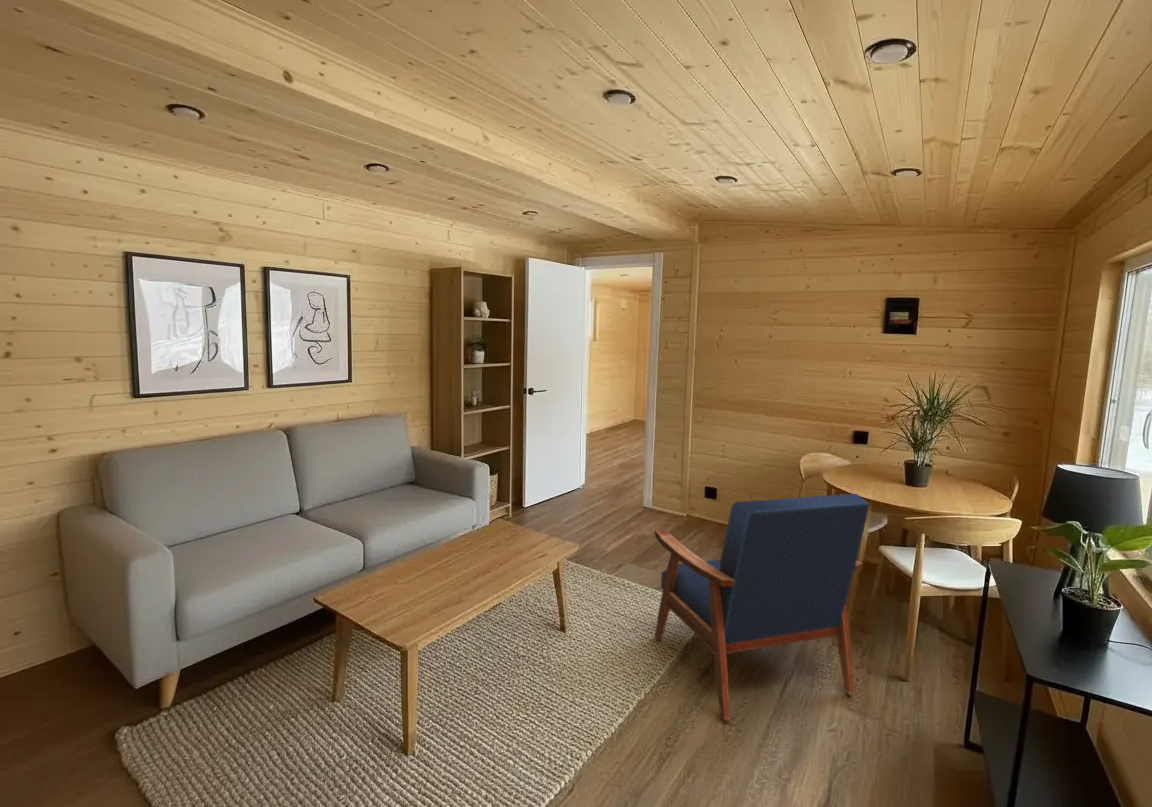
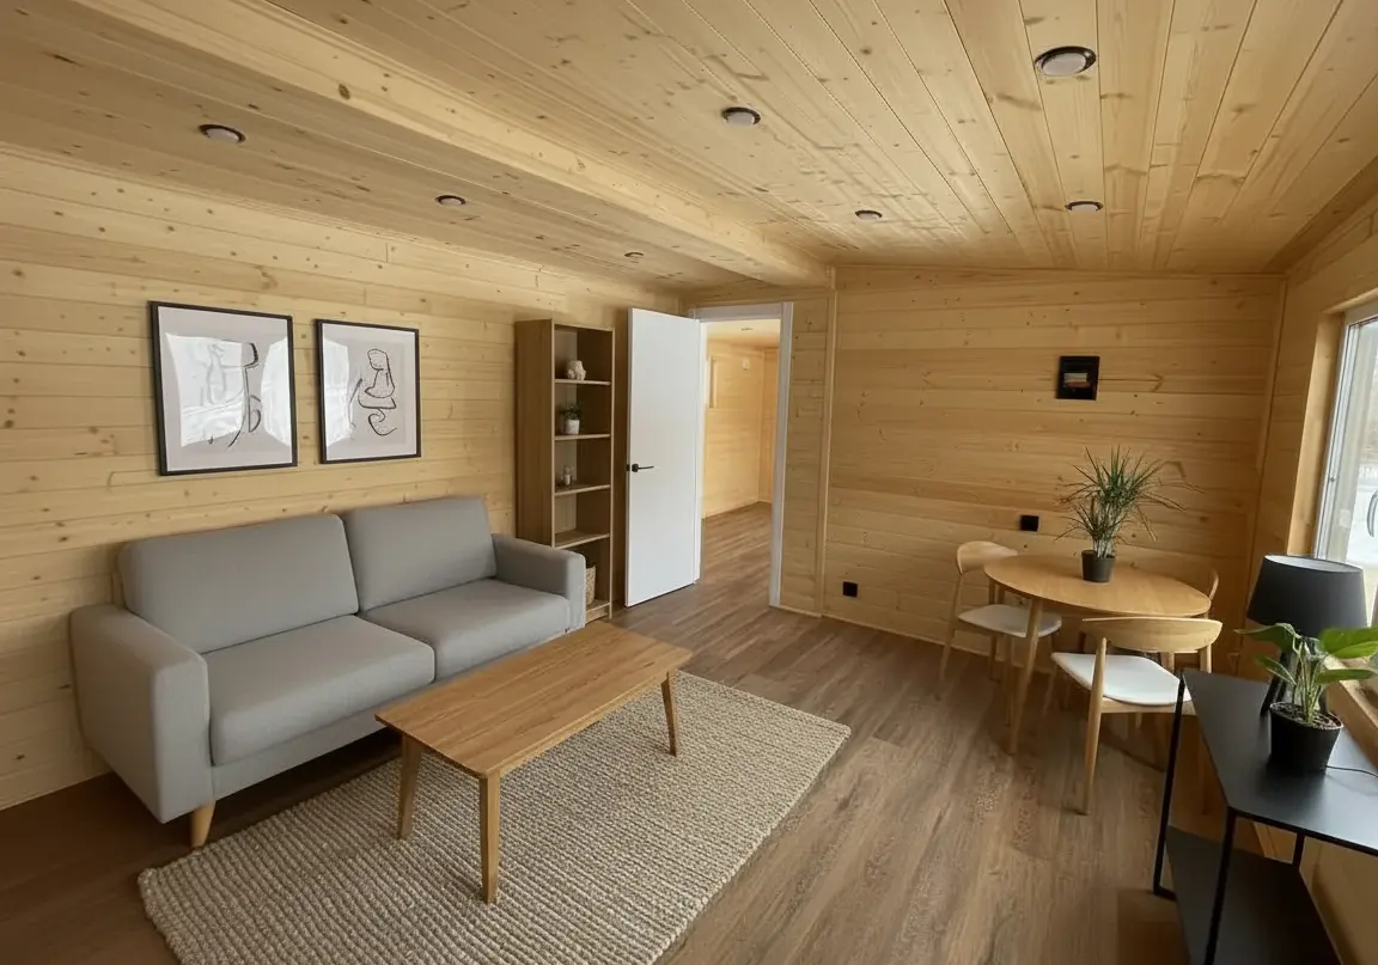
- armchair (753, 575)
